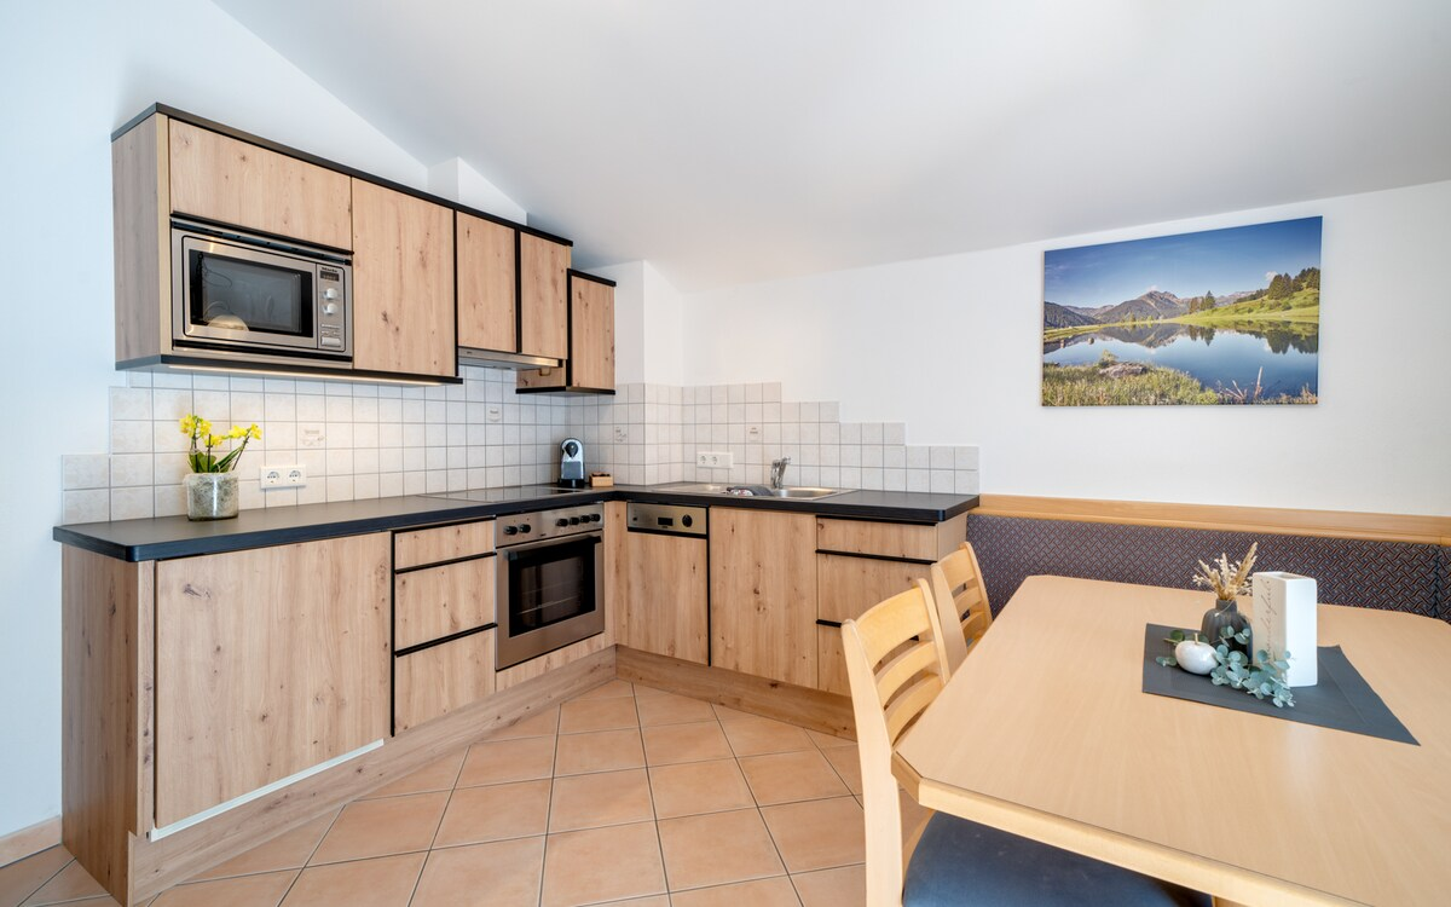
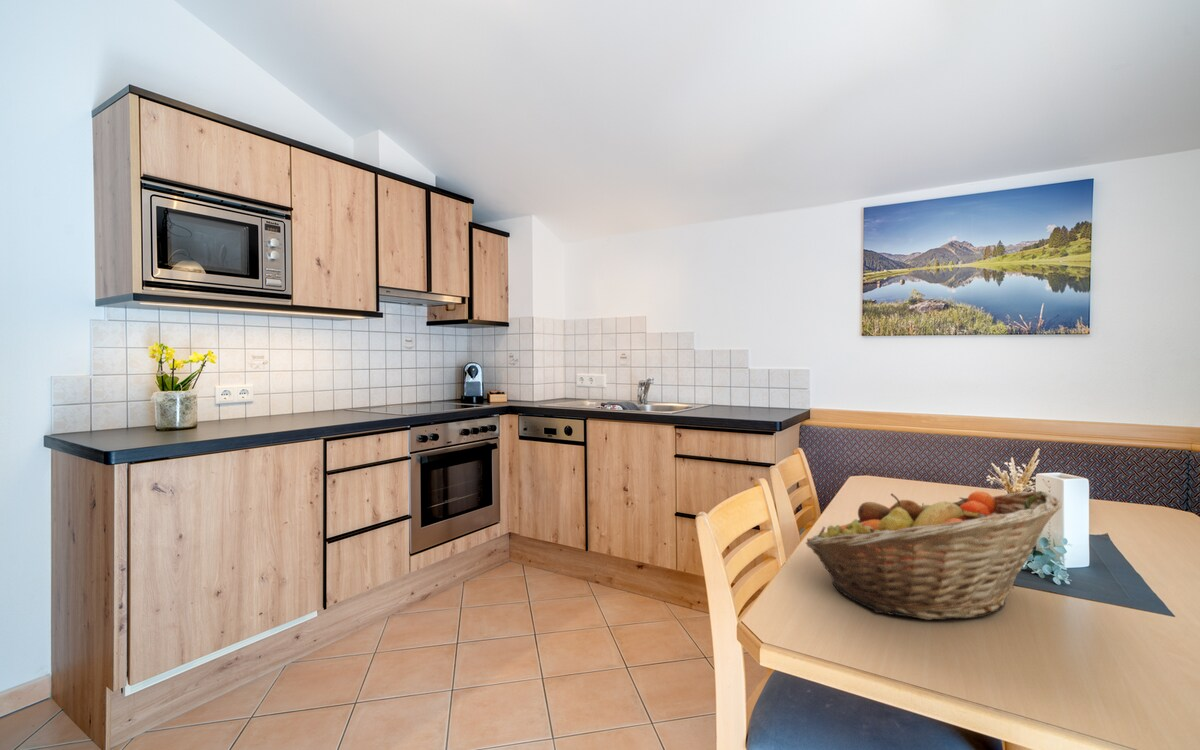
+ fruit basket (927, 538)
